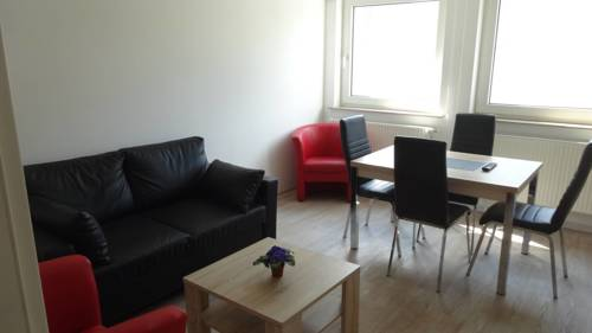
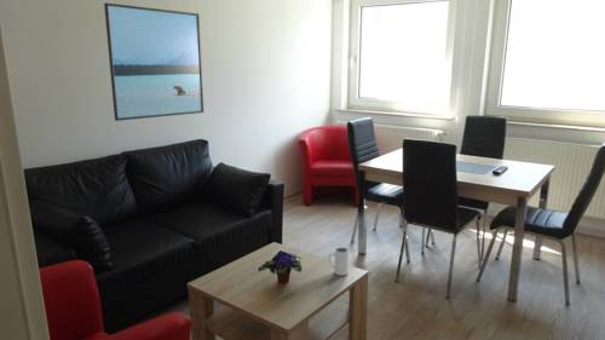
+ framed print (159, 63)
+ mug (338, 261)
